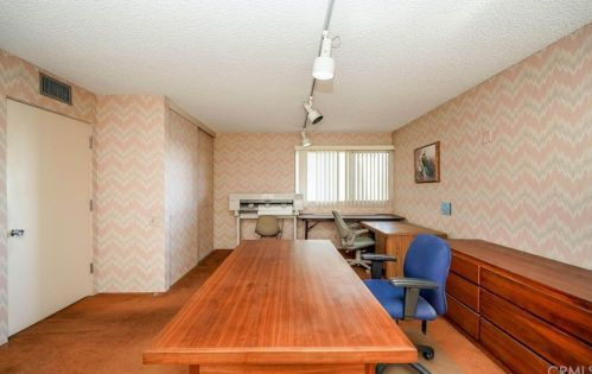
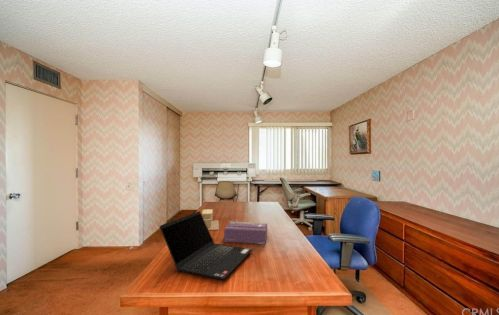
+ laptop computer (209, 239)
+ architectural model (207, 218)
+ tissue box (246, 231)
